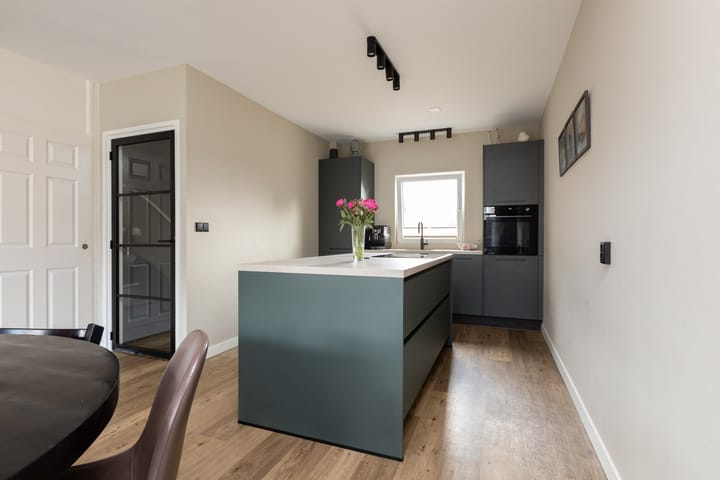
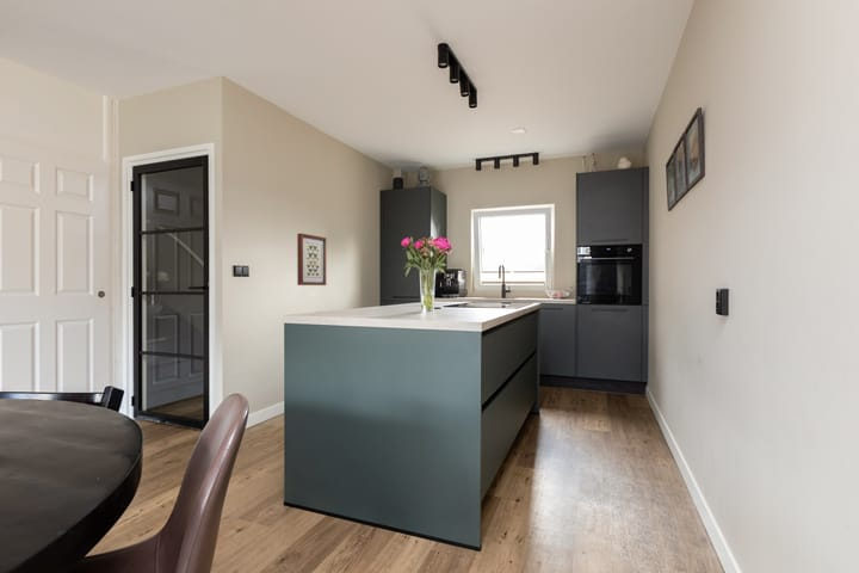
+ wall art (311, 260)
